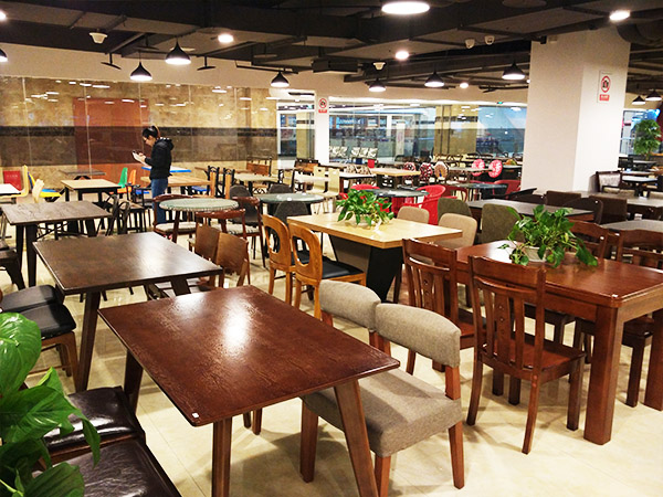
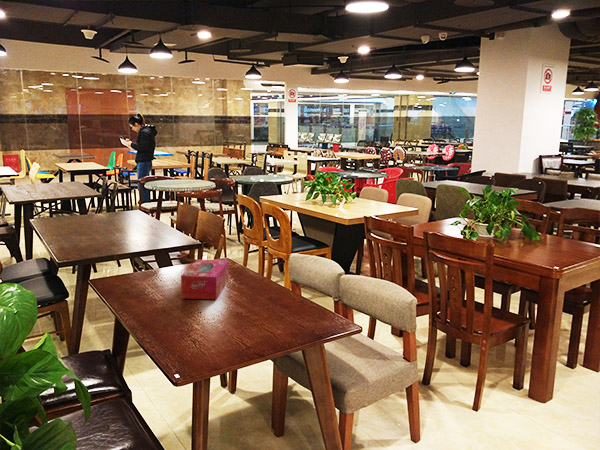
+ tissue box (206, 278)
